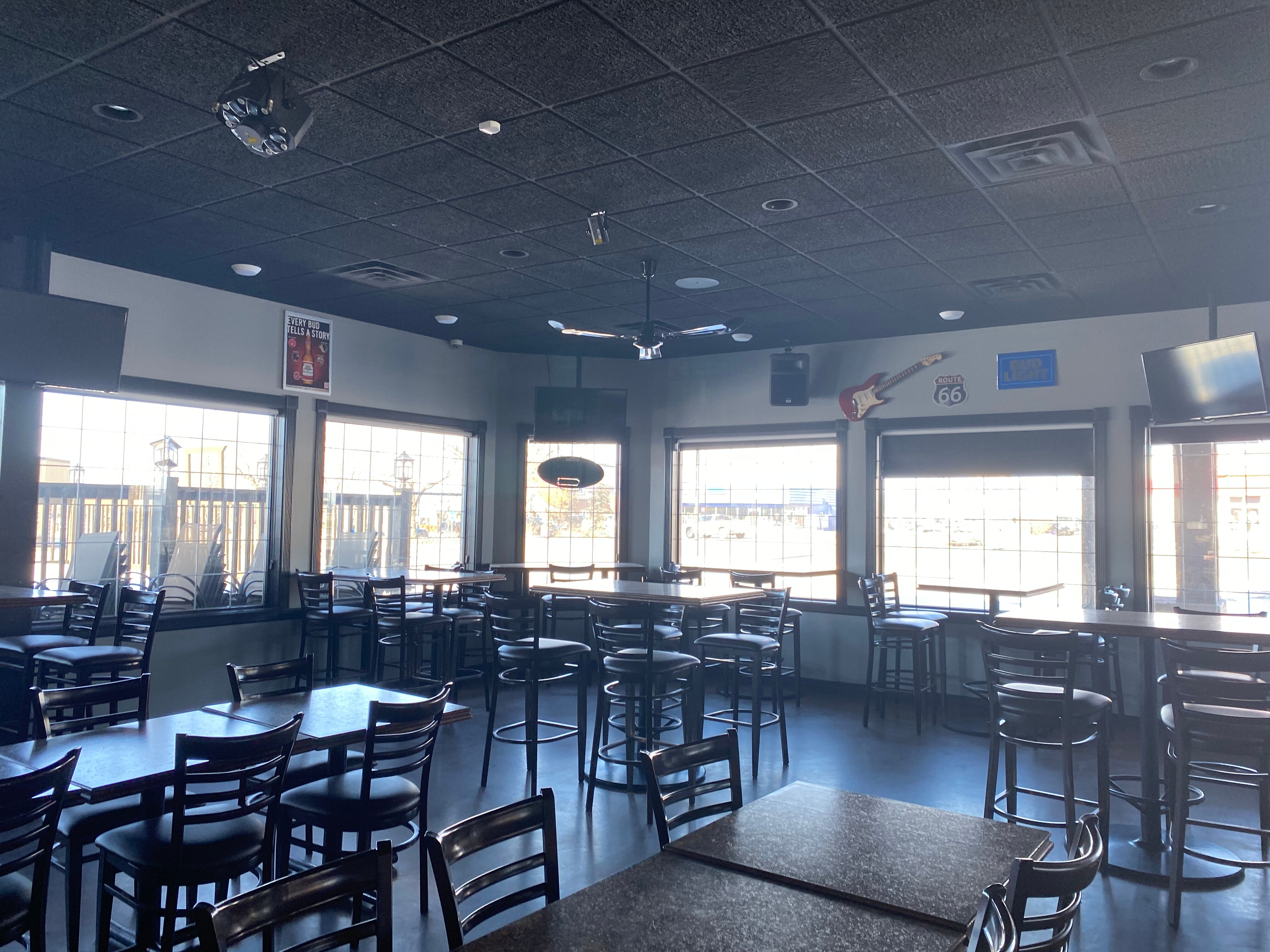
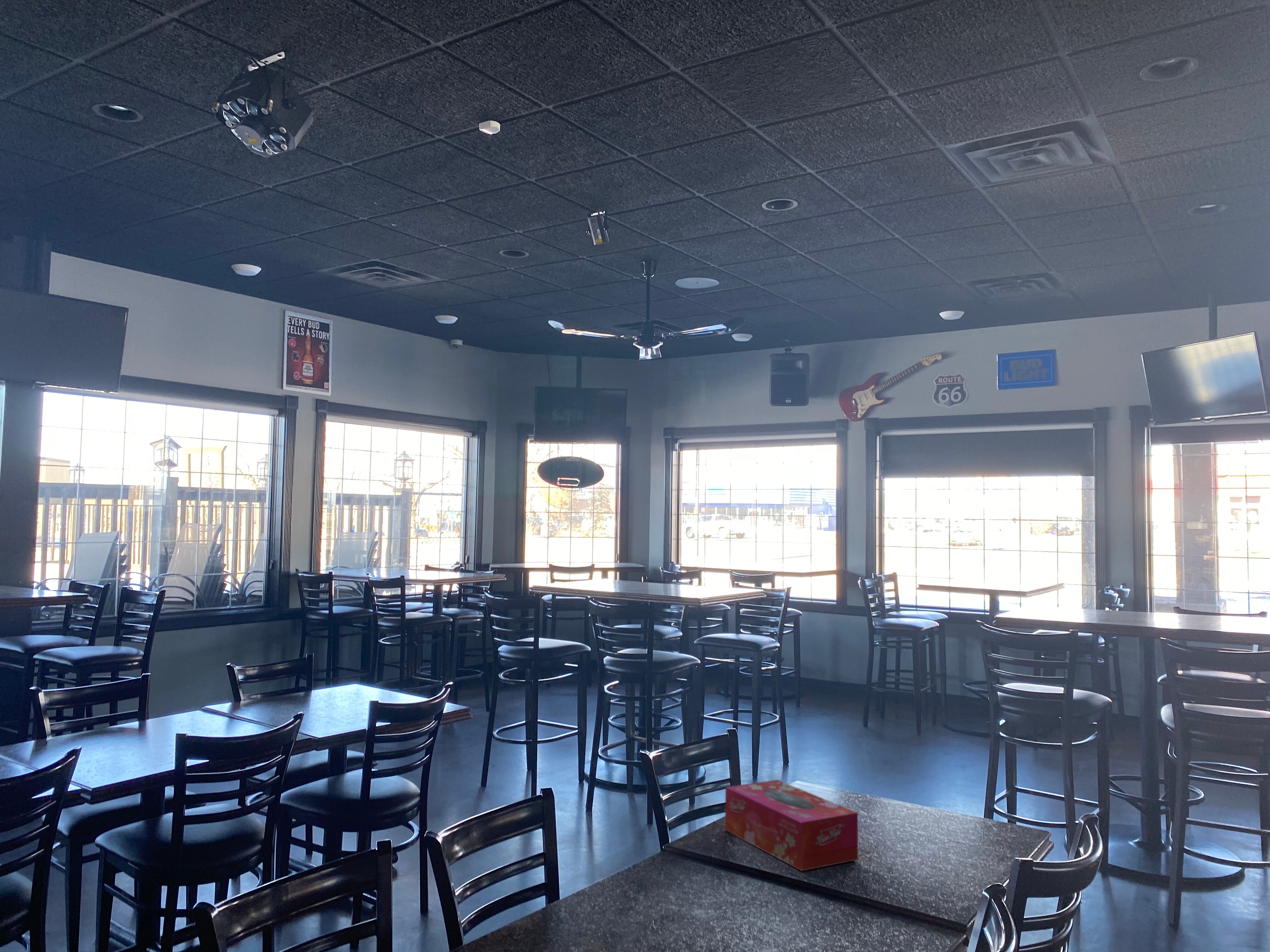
+ tissue box (788, 822)
